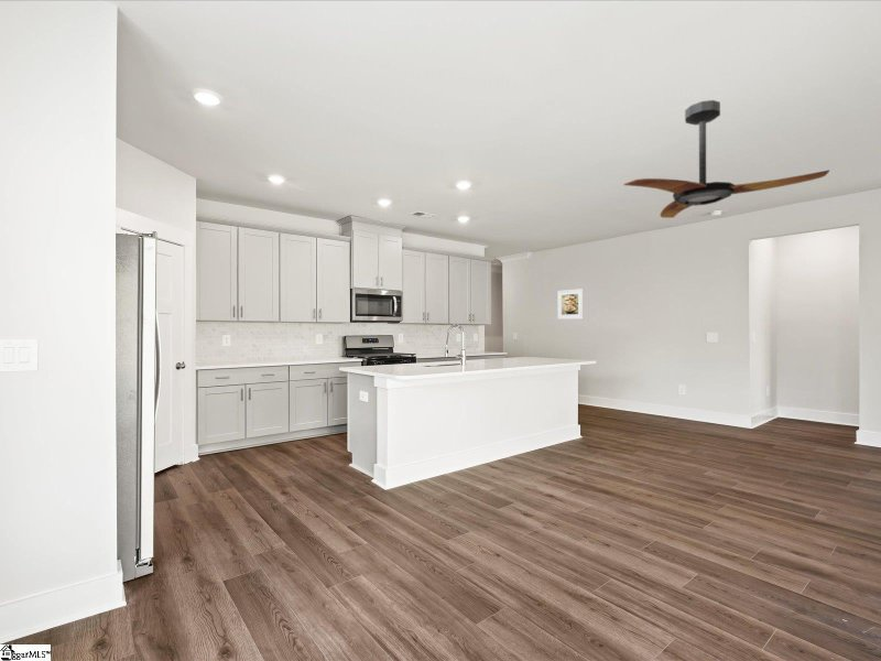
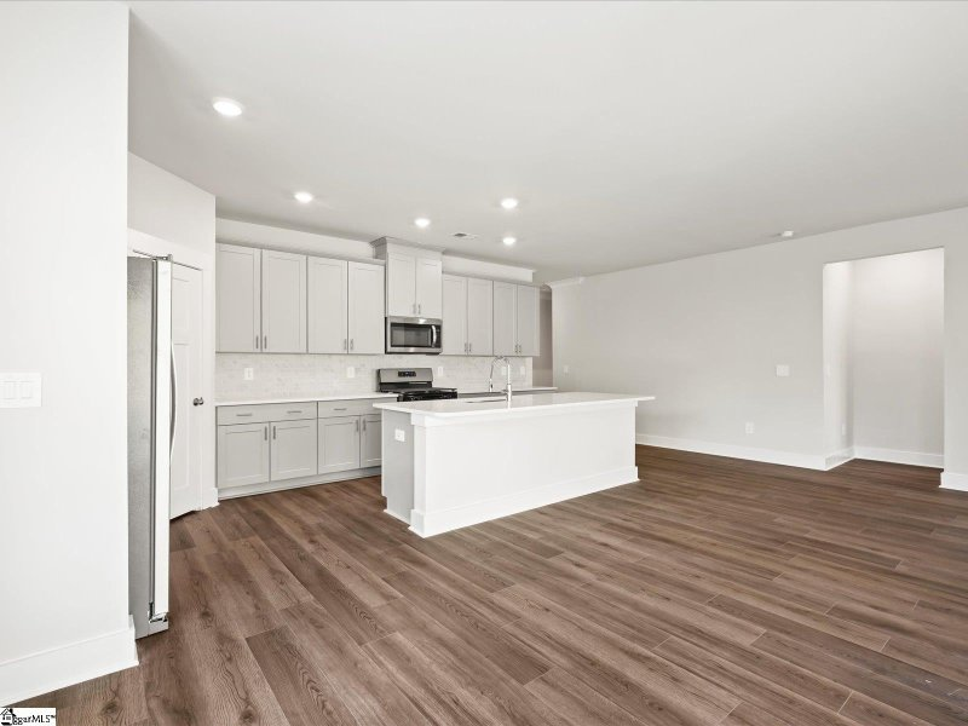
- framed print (569, 304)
- ceiling fan (705, 152)
